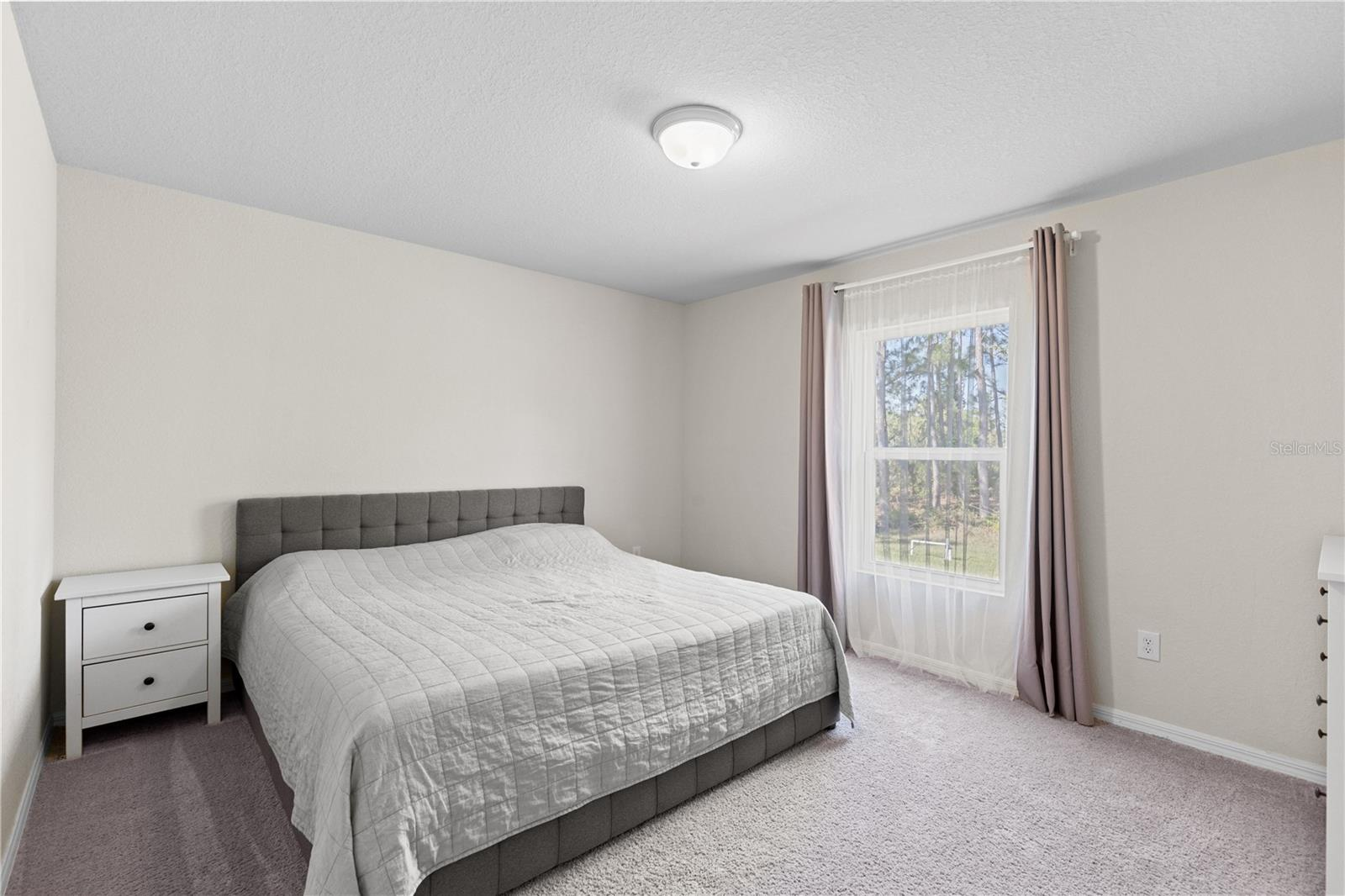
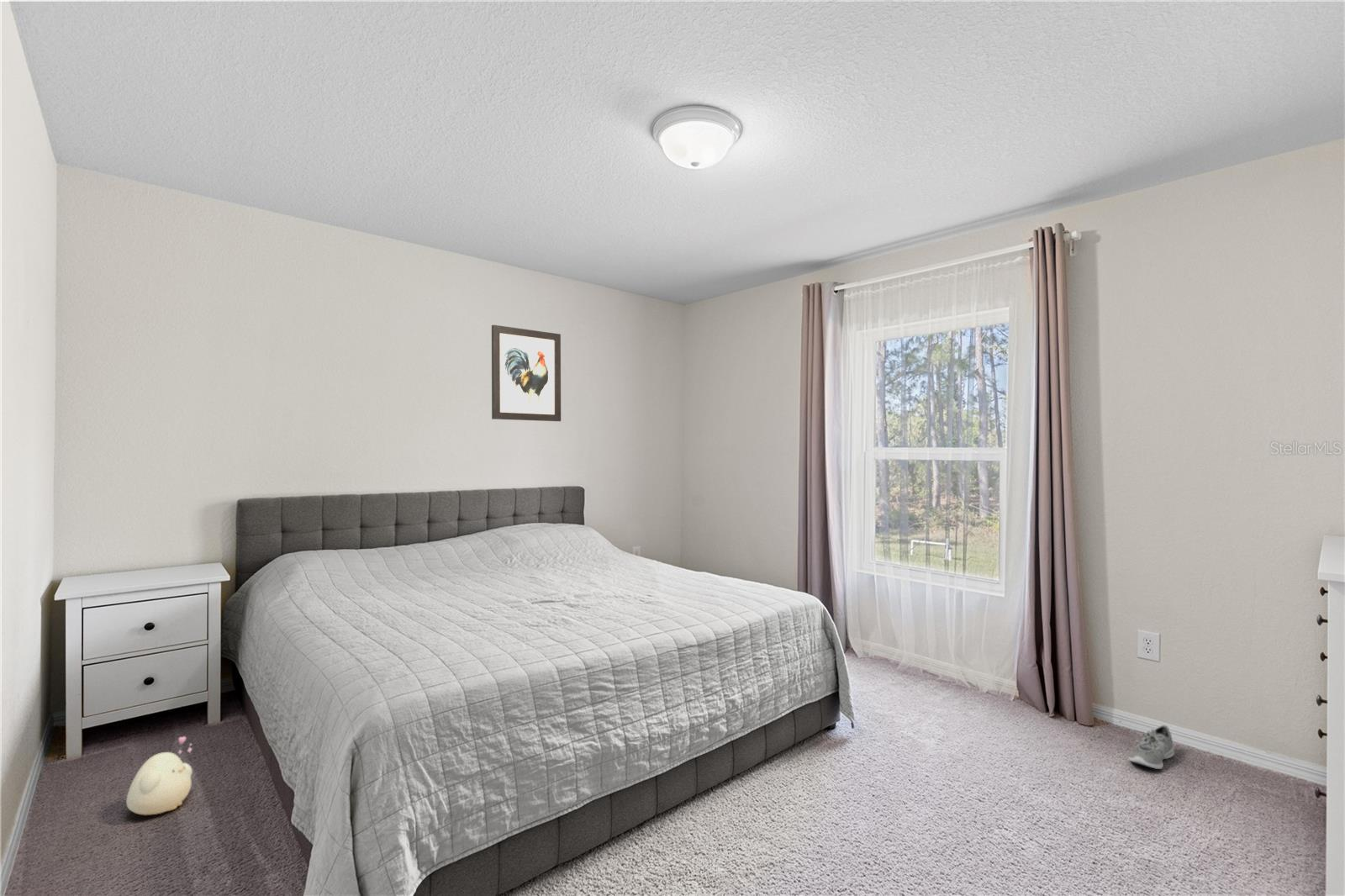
+ plush toy (160, 775)
+ sneaker (1149, 745)
+ wall art (527, 375)
